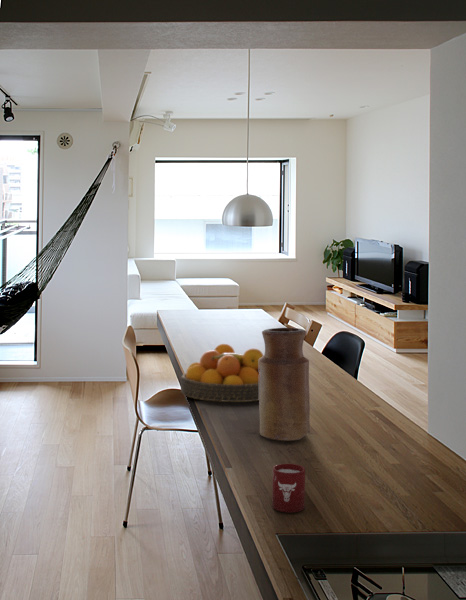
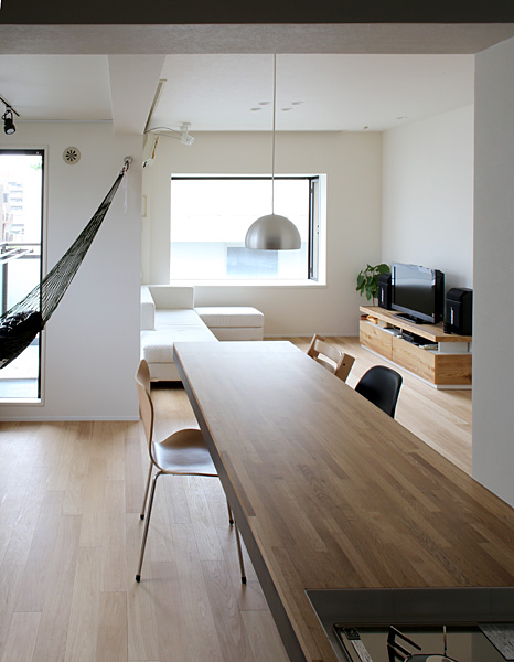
- vase (284, 382)
- fruit bowl (231, 369)
- cup (287, 485)
